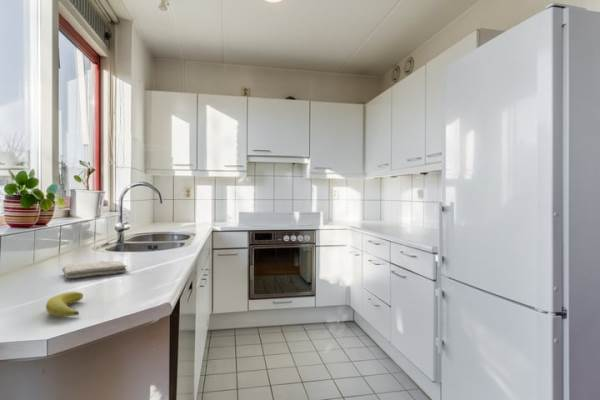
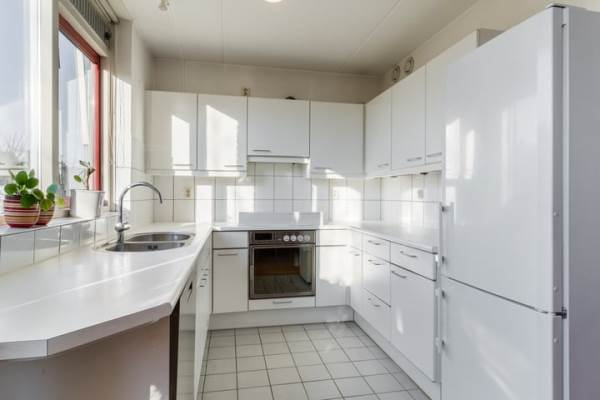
- banana (65, 303)
- washcloth (95, 268)
